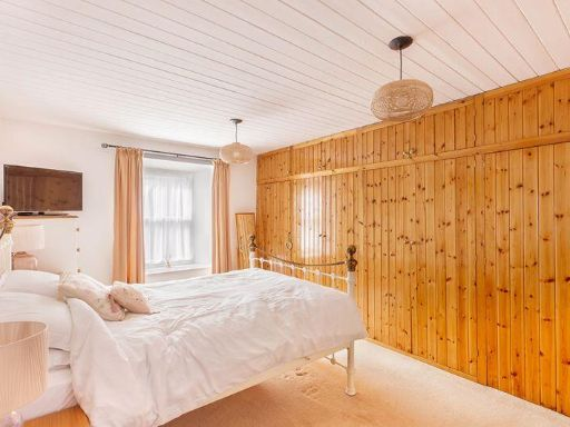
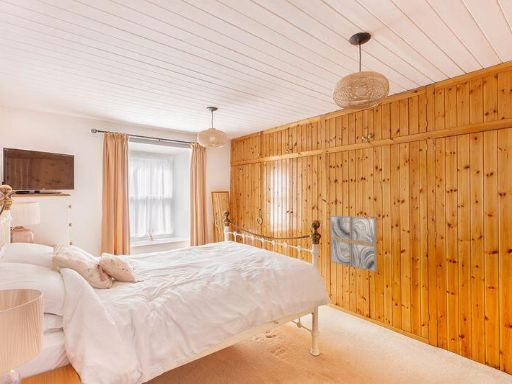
+ wall art (351, 240)
